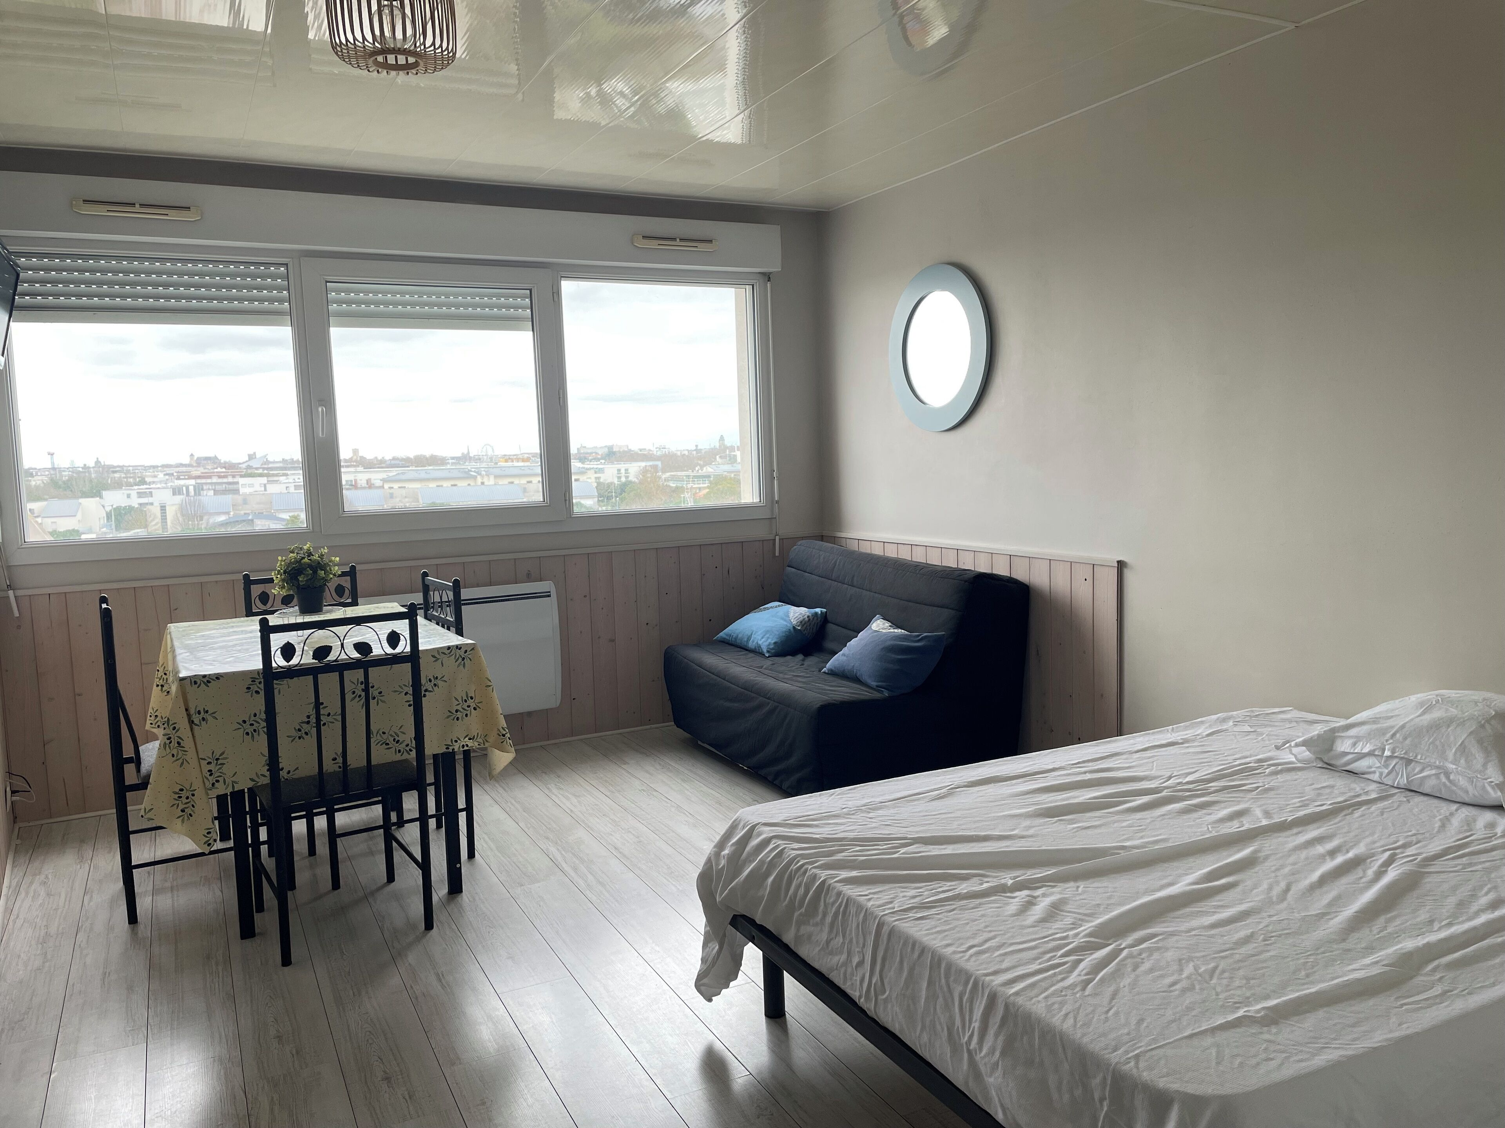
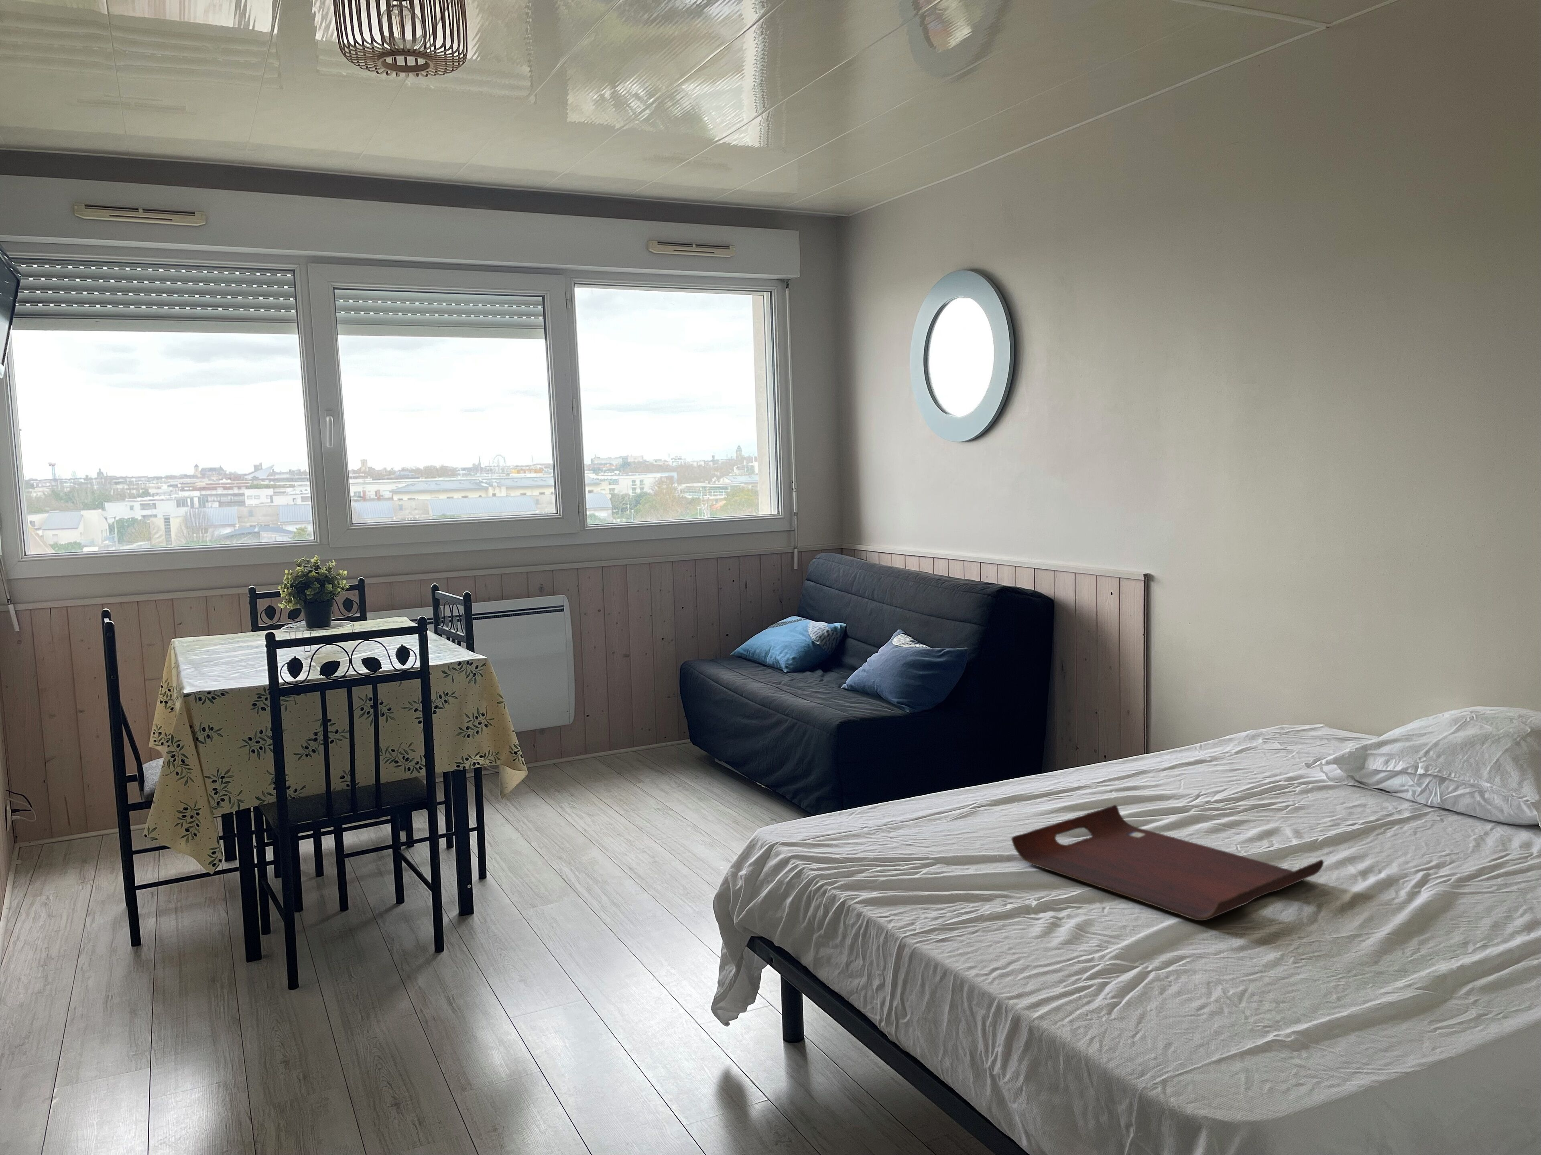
+ serving tray (1160, 859)
